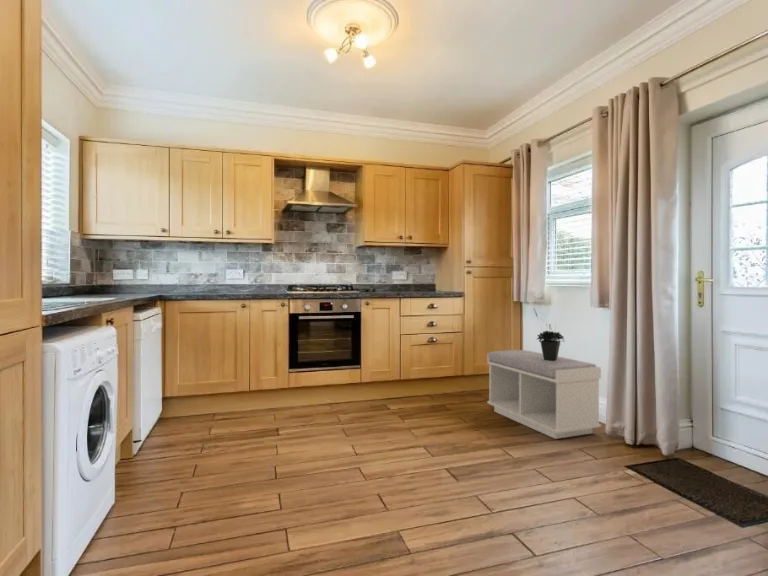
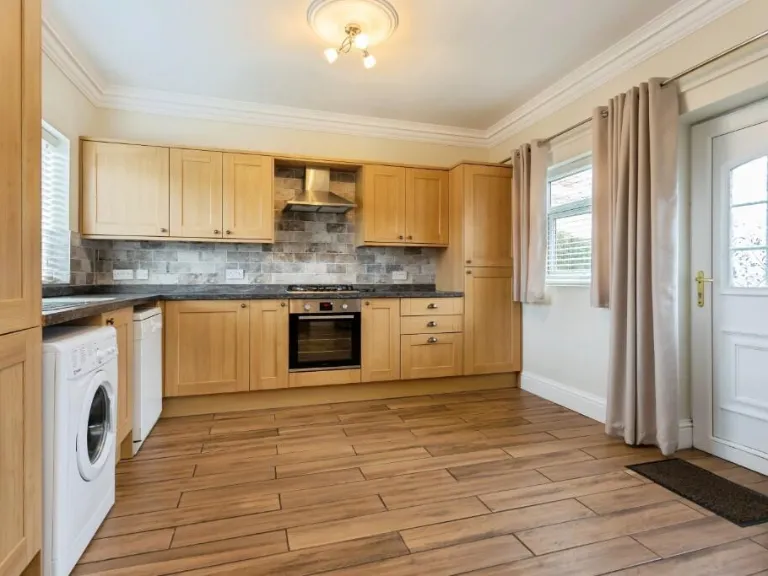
- bench (538, 388)
- potted plant (549, 333)
